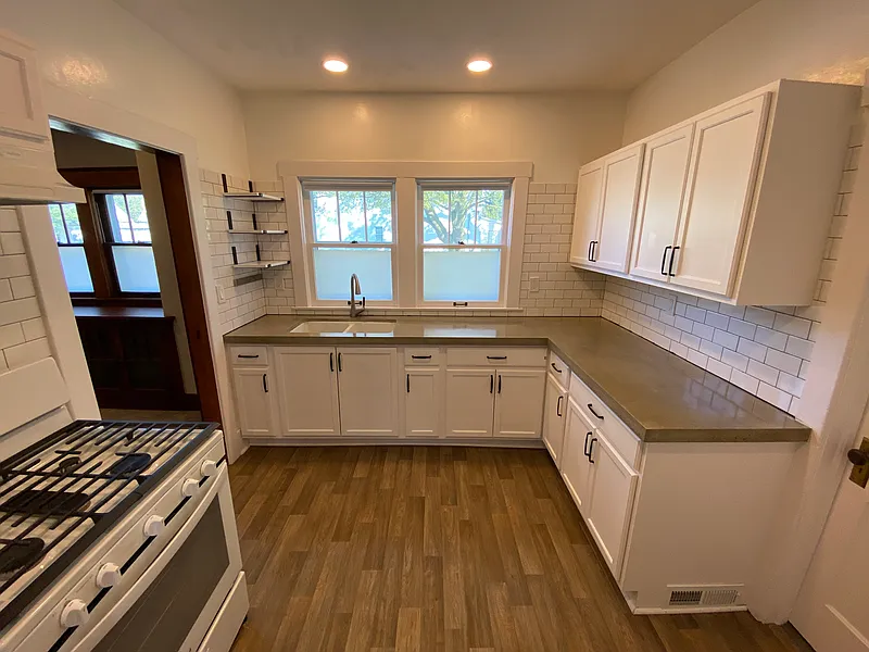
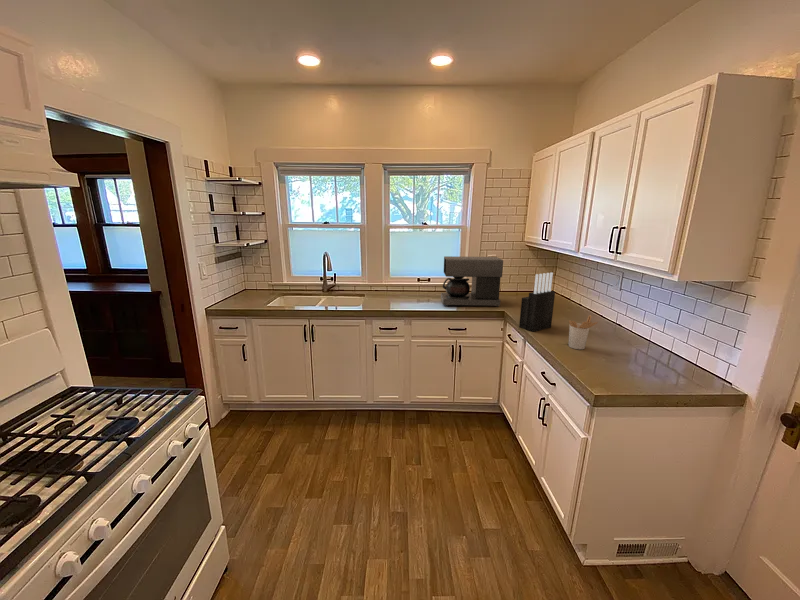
+ utensil holder (581, 332)
+ knife block (536, 300)
+ coffee maker (472, 281)
